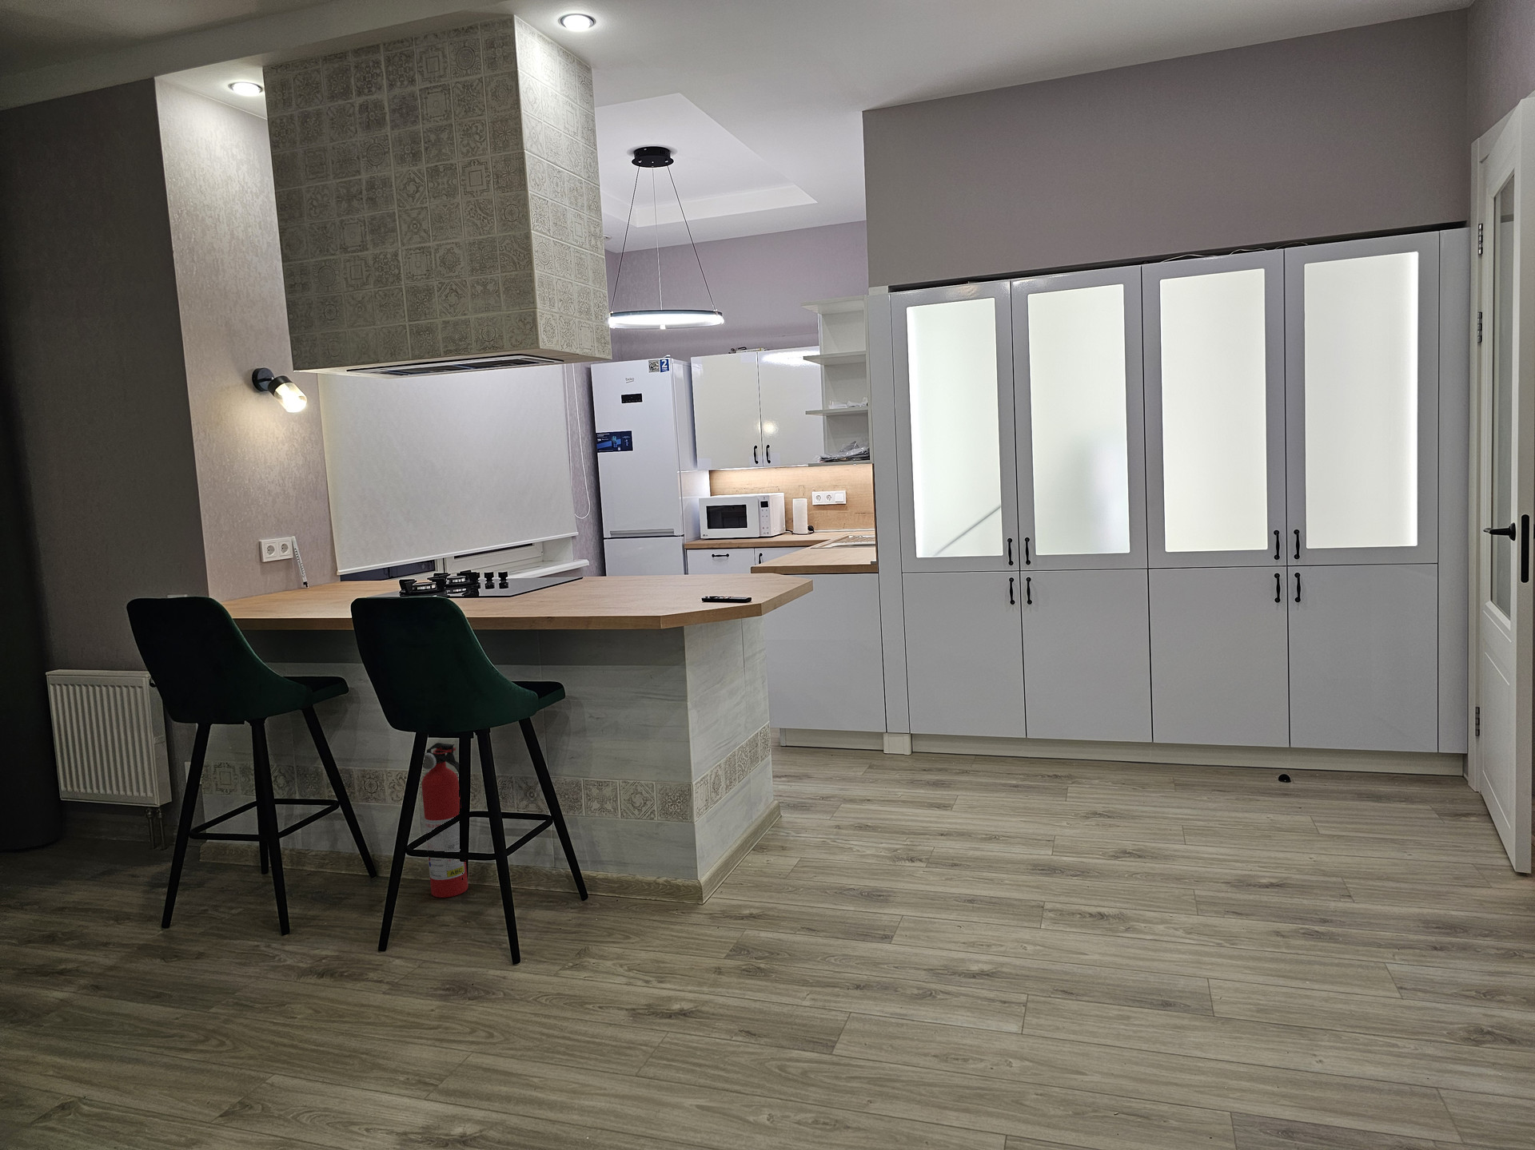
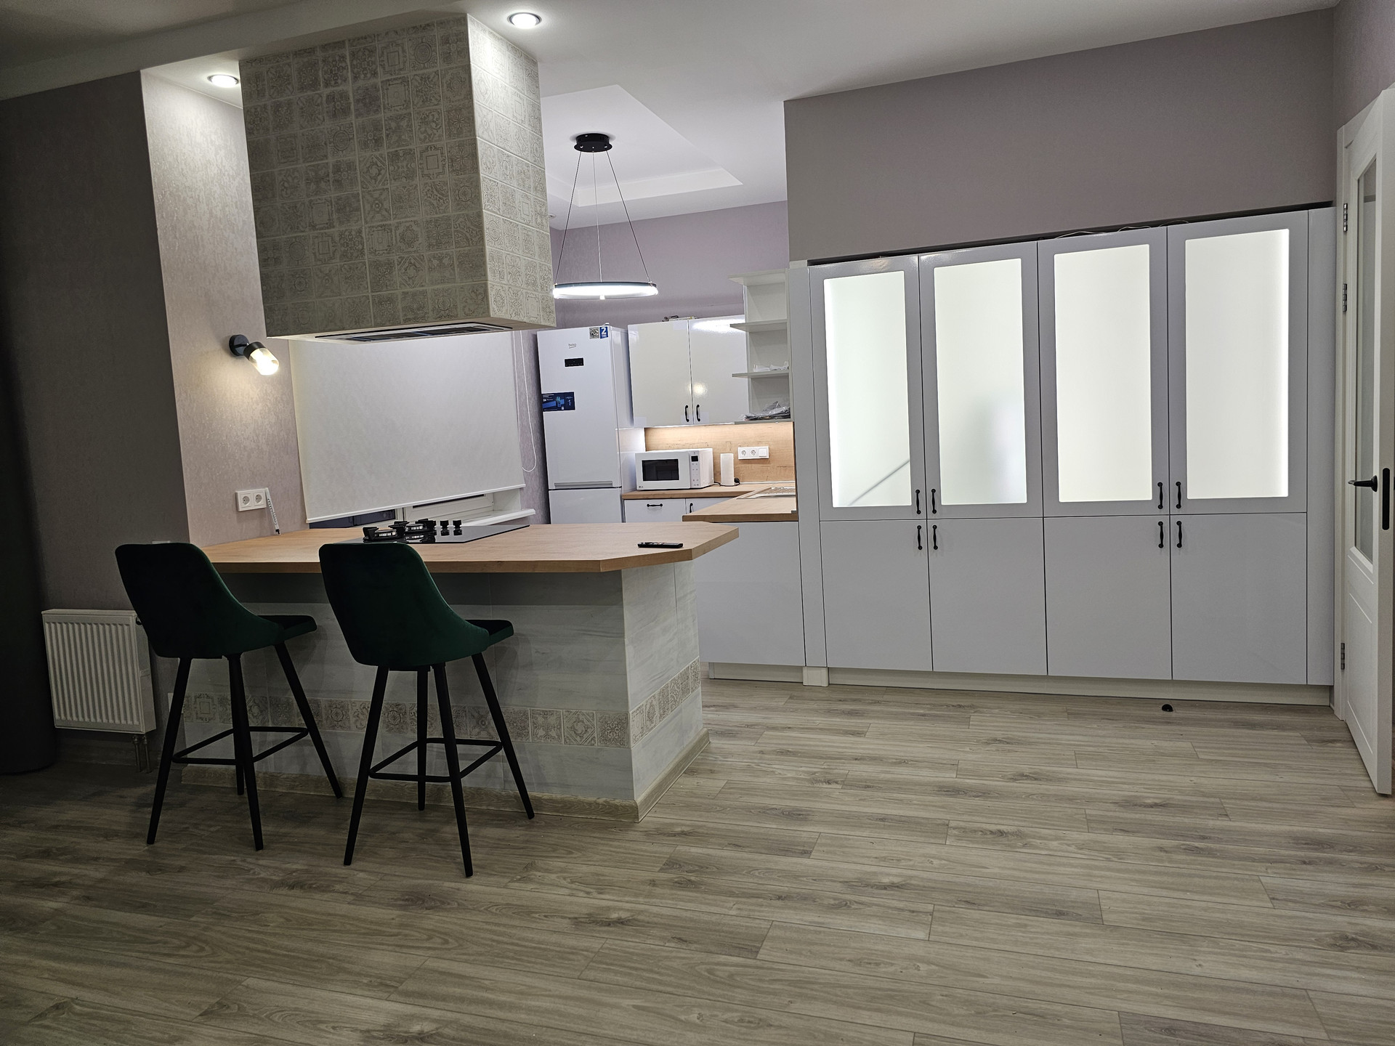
- fire extinguisher (445, 817)
